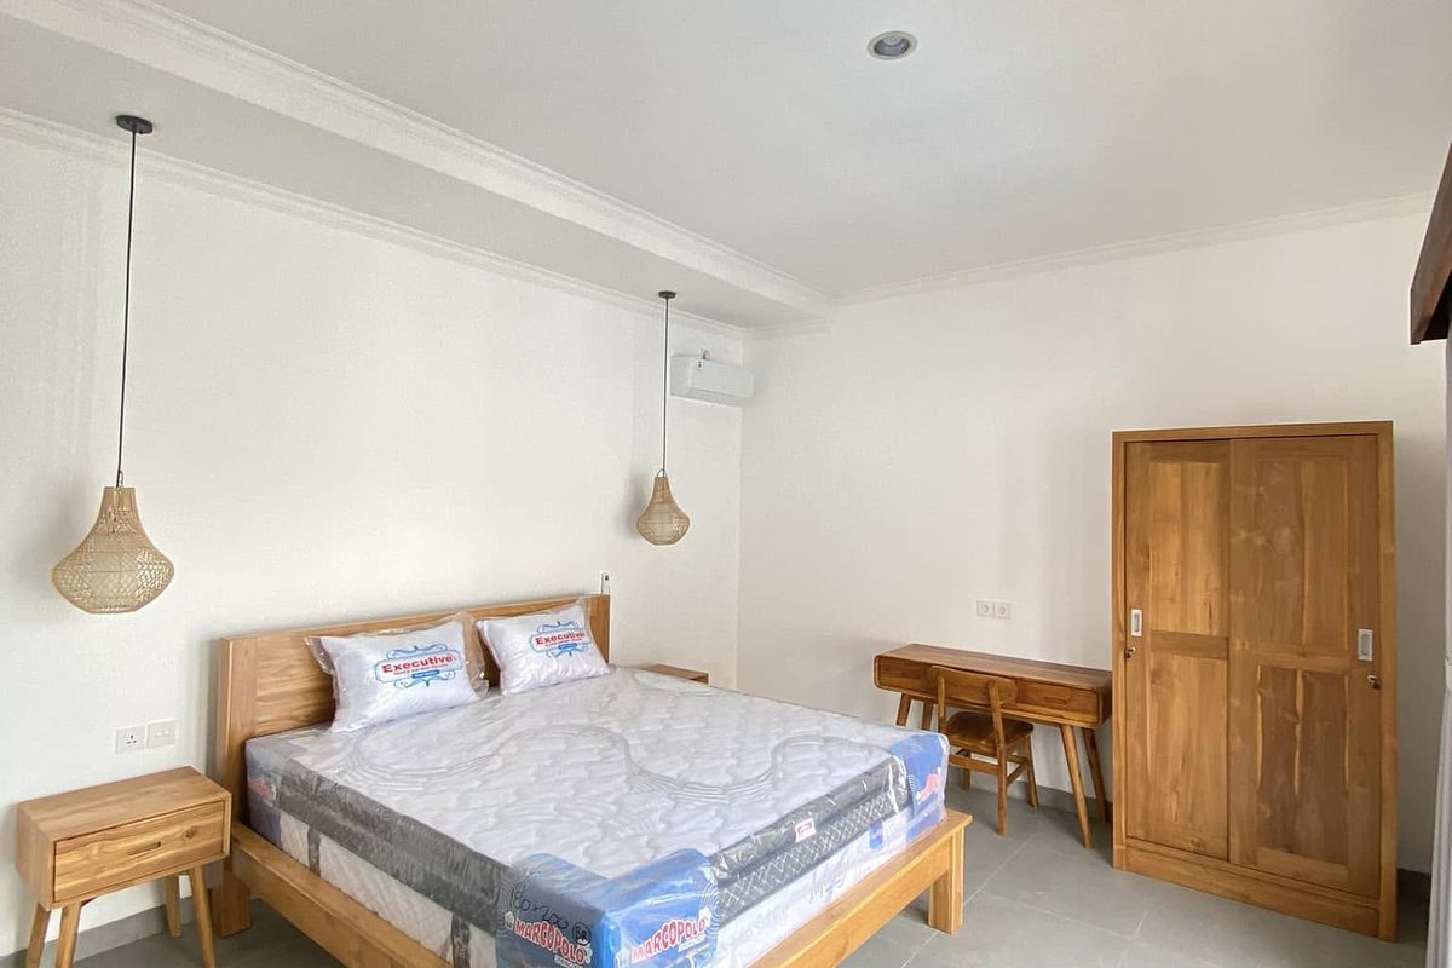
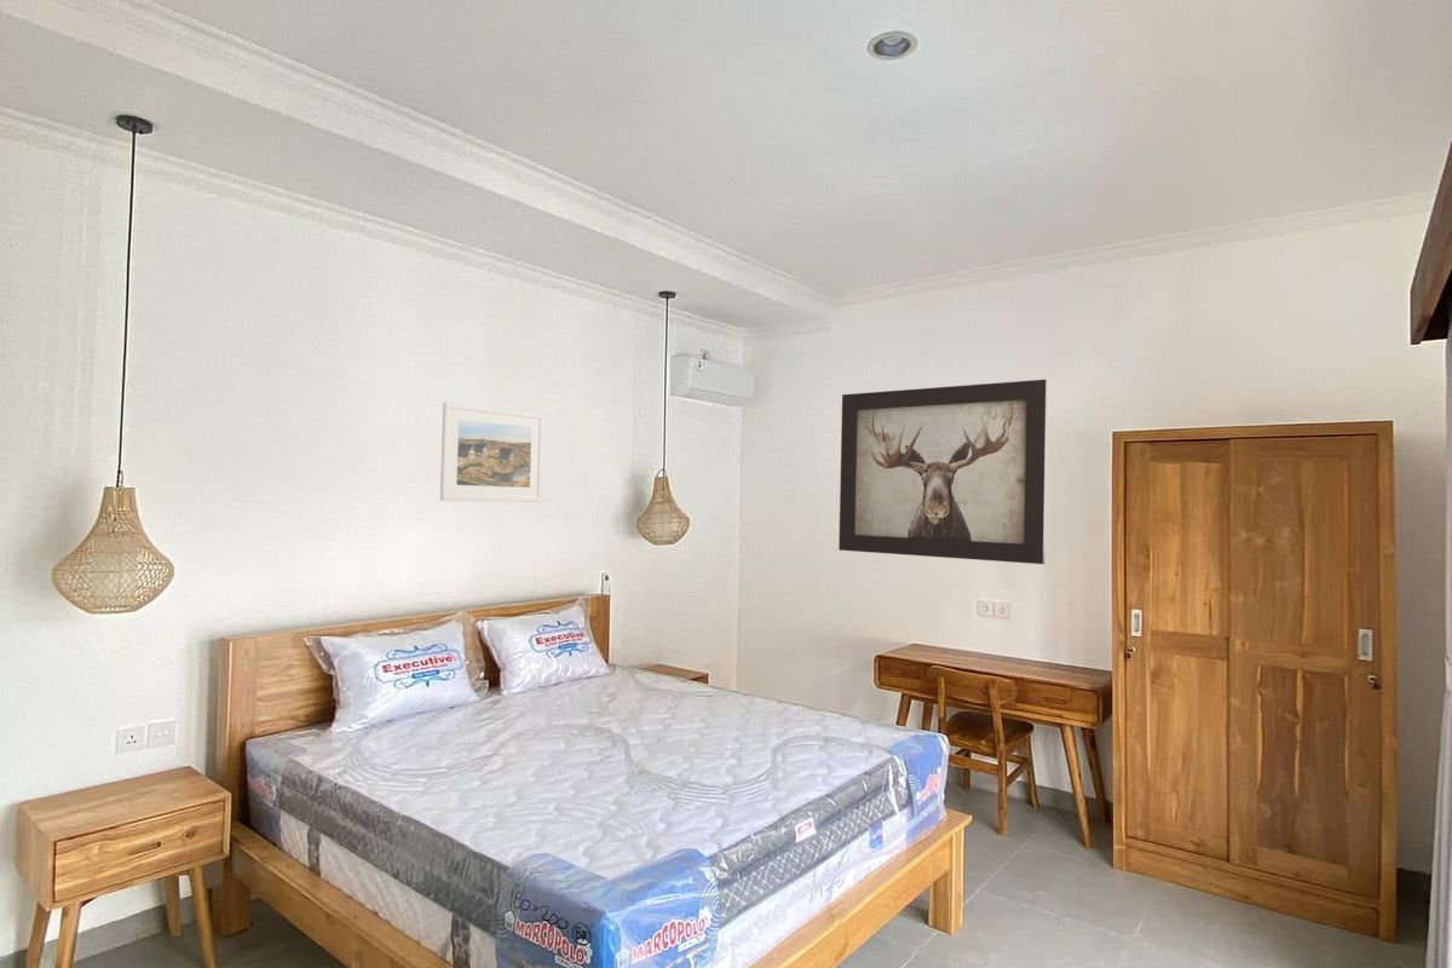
+ wall art (934, 472)
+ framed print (495, 454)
